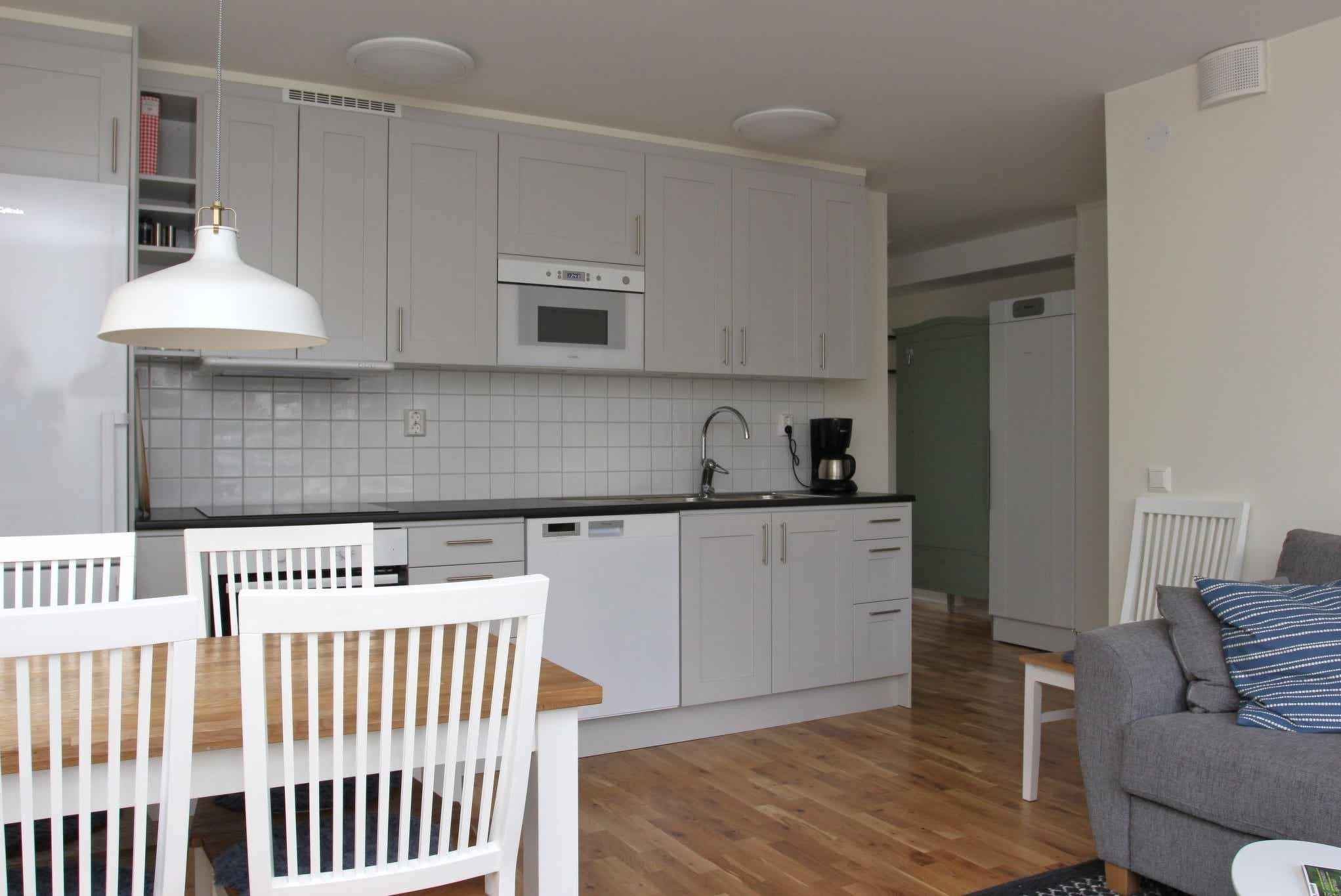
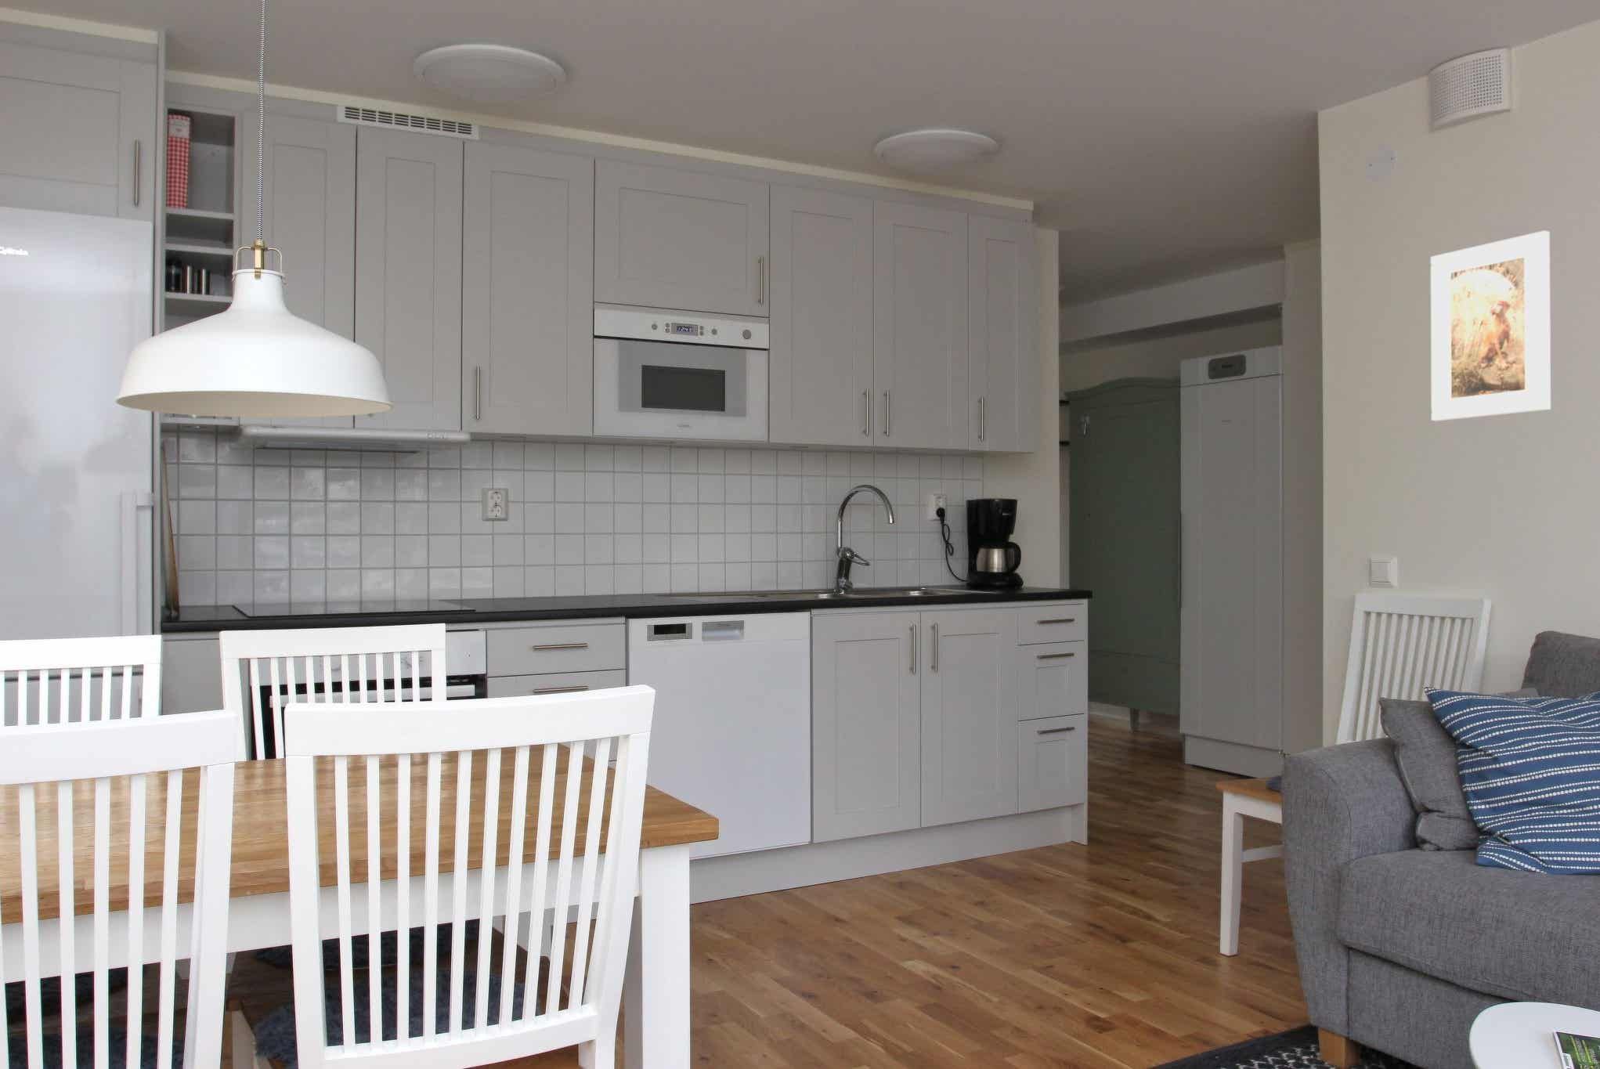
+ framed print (1488, 329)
